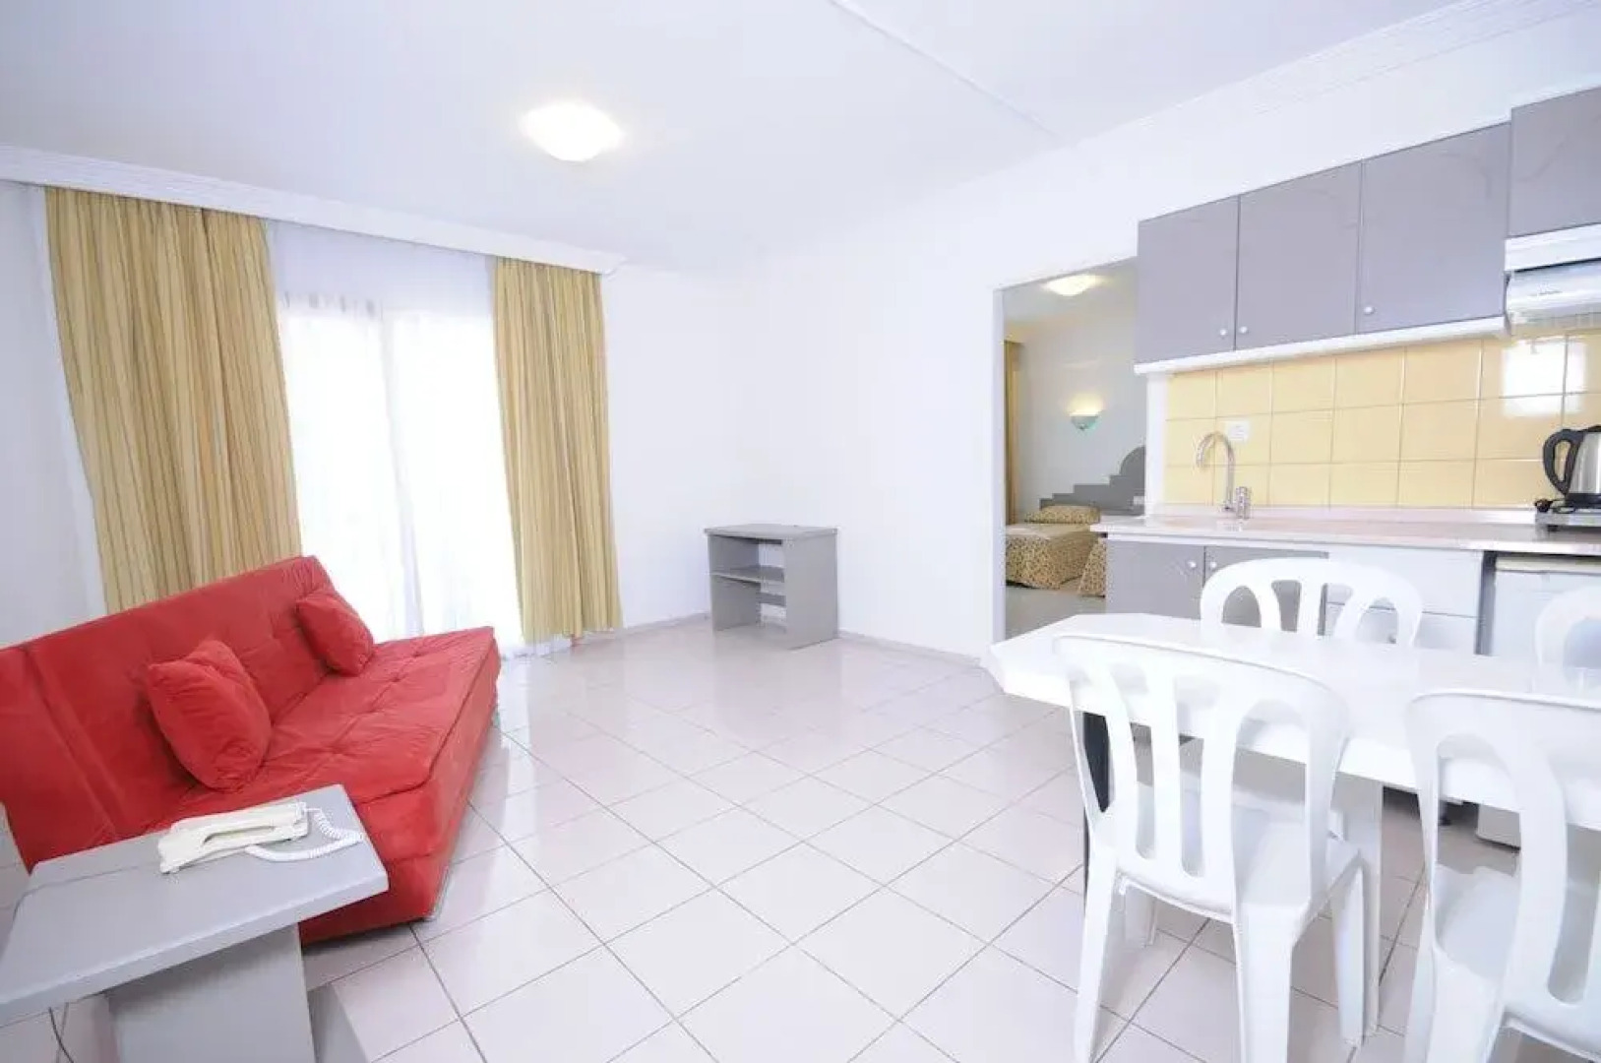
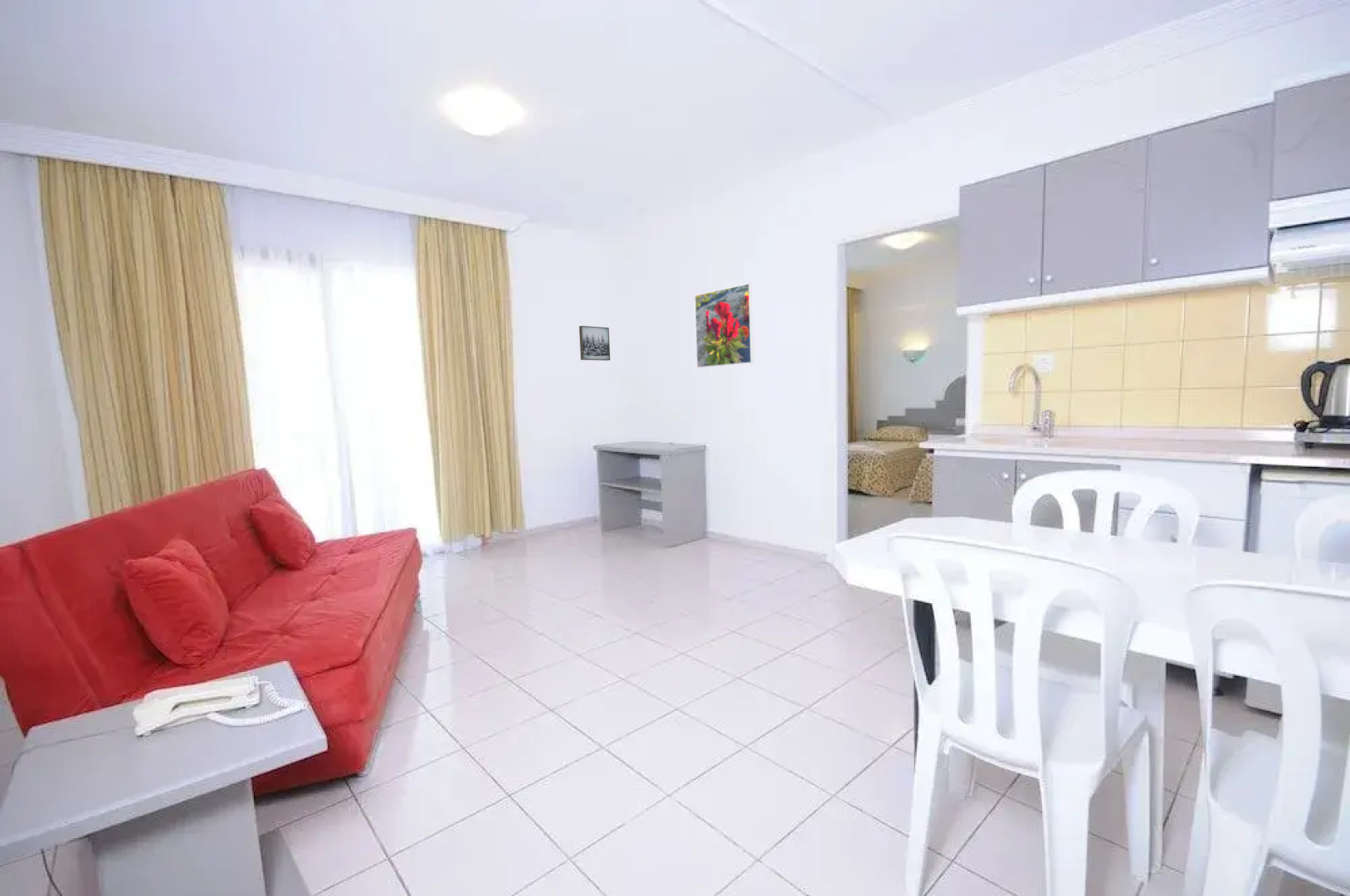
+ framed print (723, 328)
+ wall art (595, 343)
